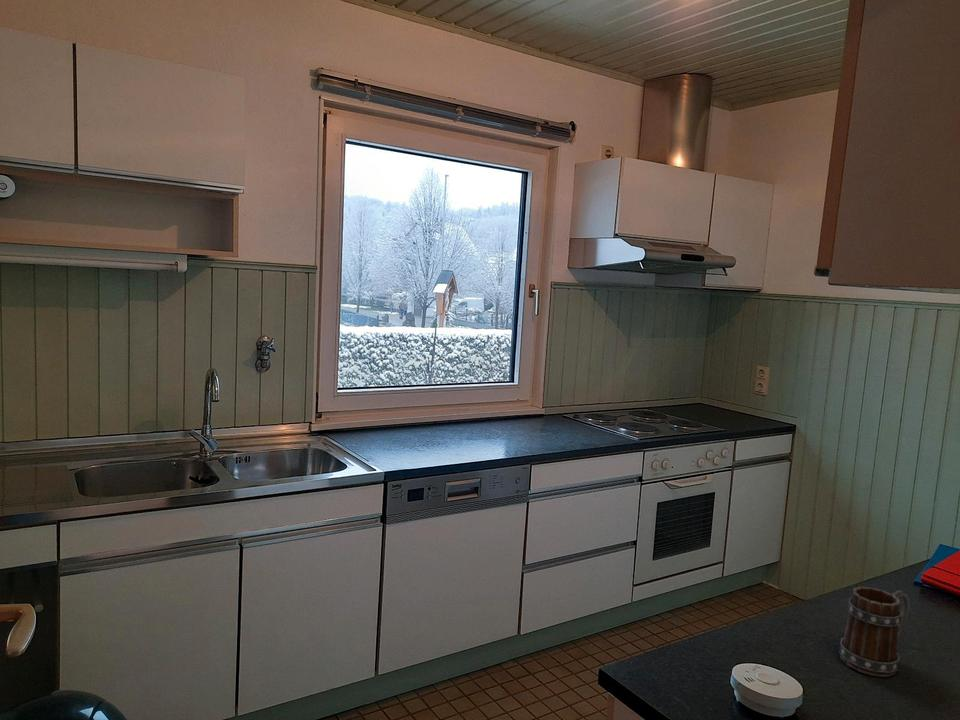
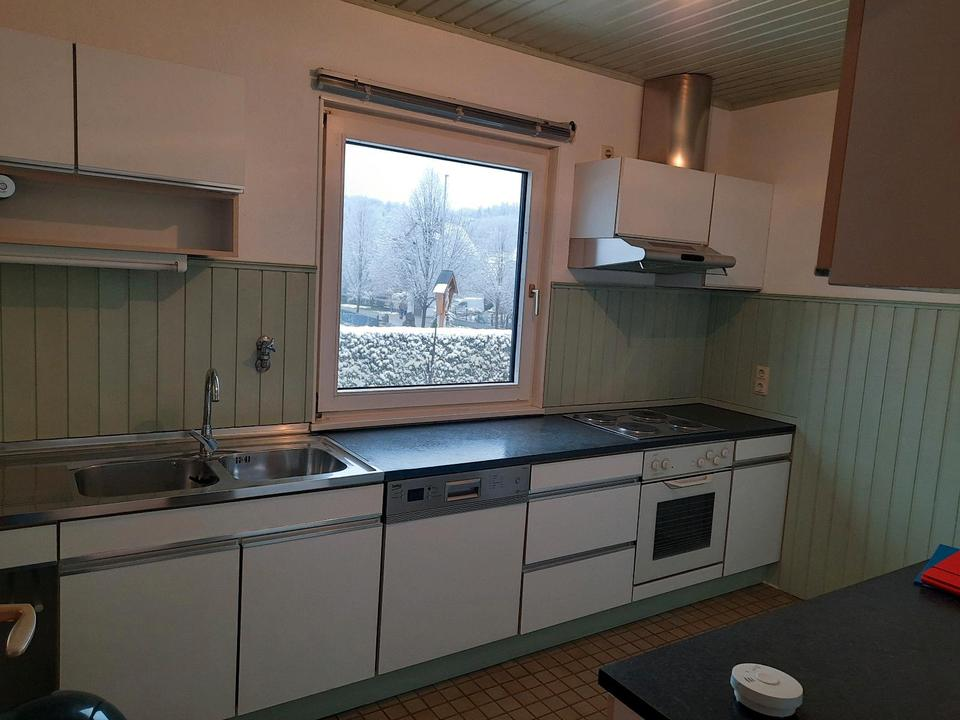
- mug (879, 628)
